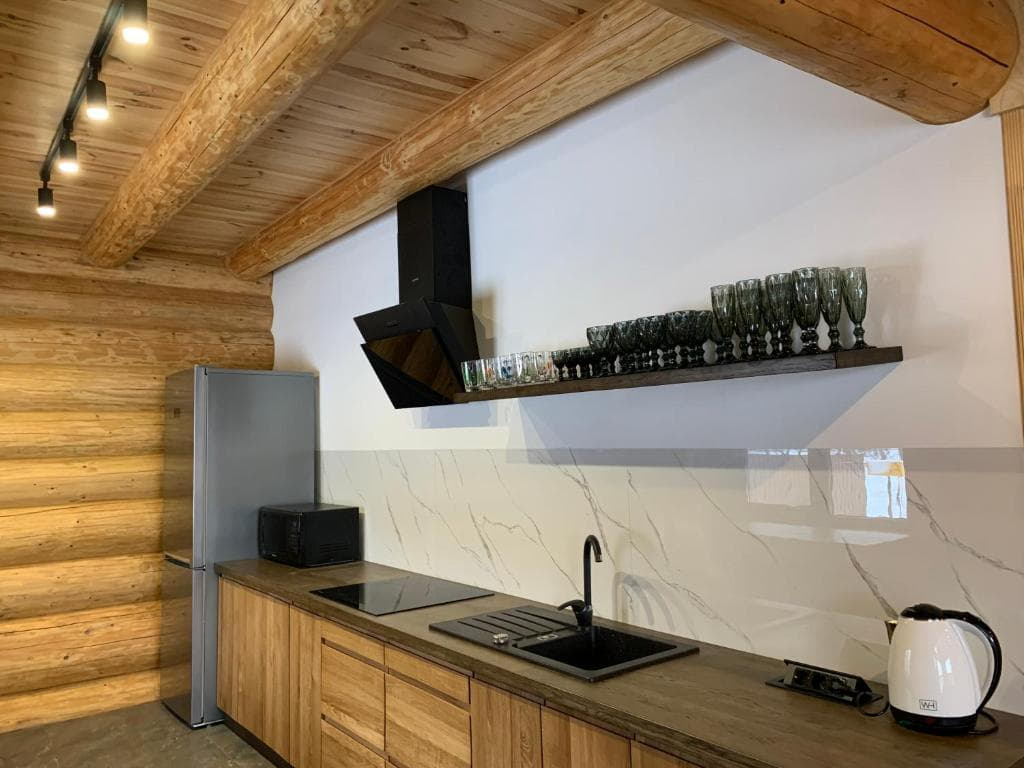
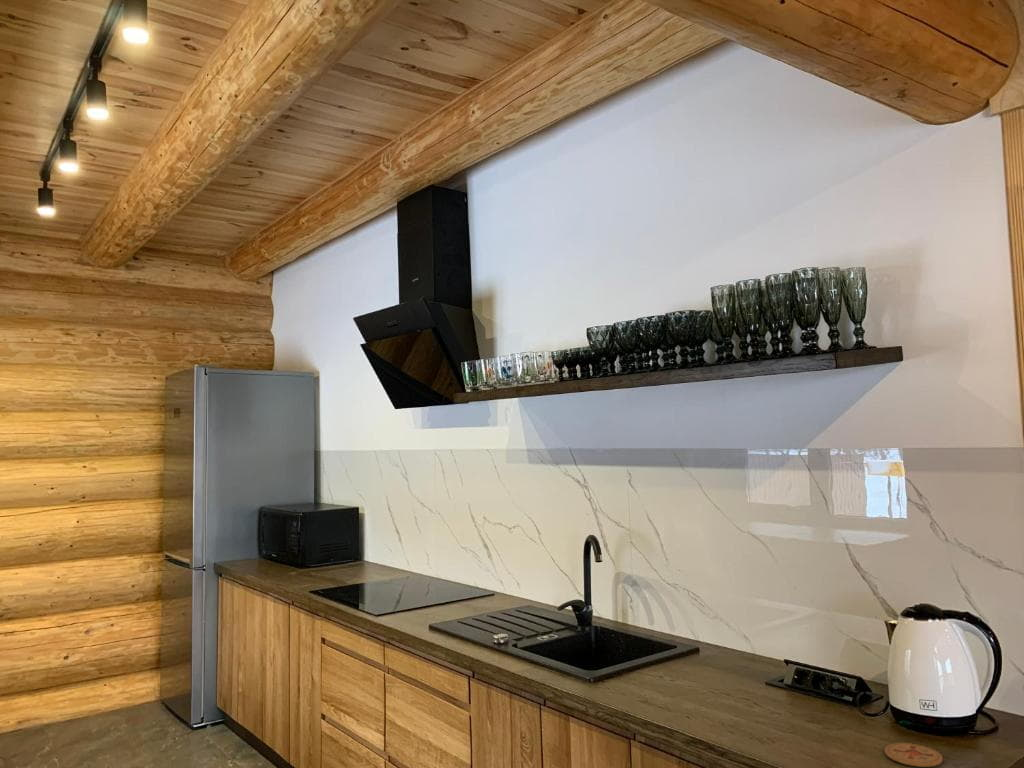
+ coaster (913, 754)
